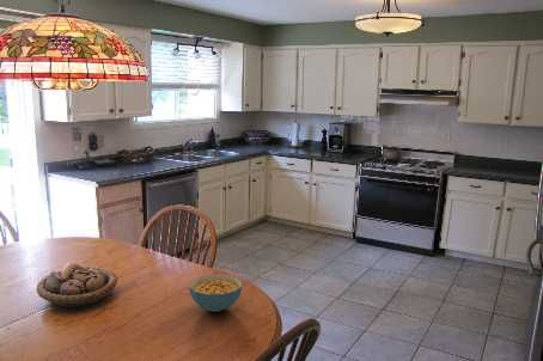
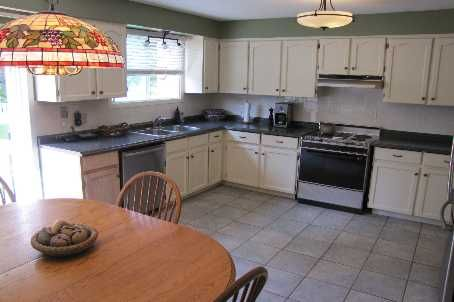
- cereal bowl (215, 295)
